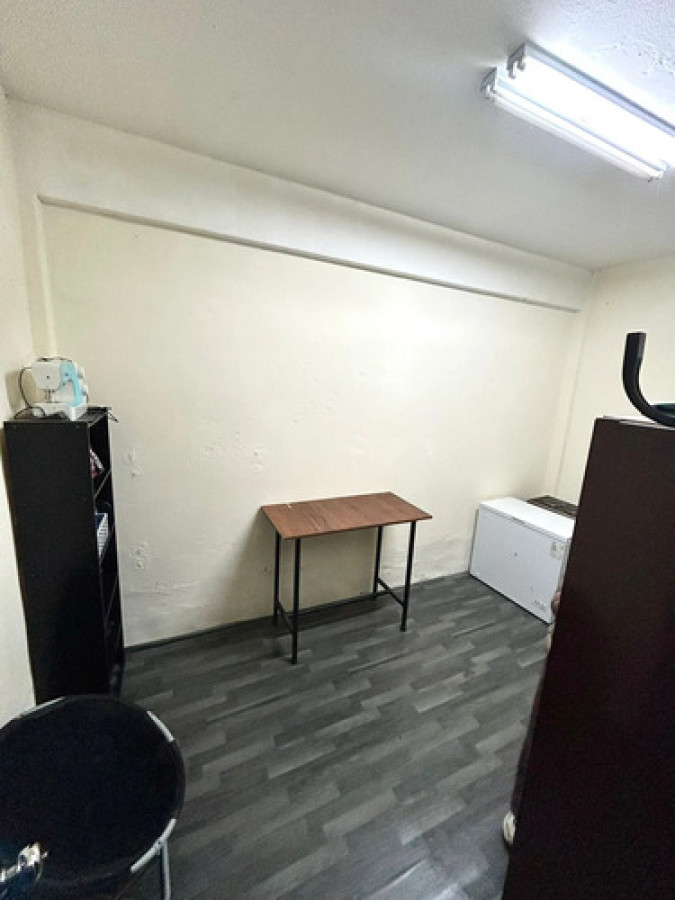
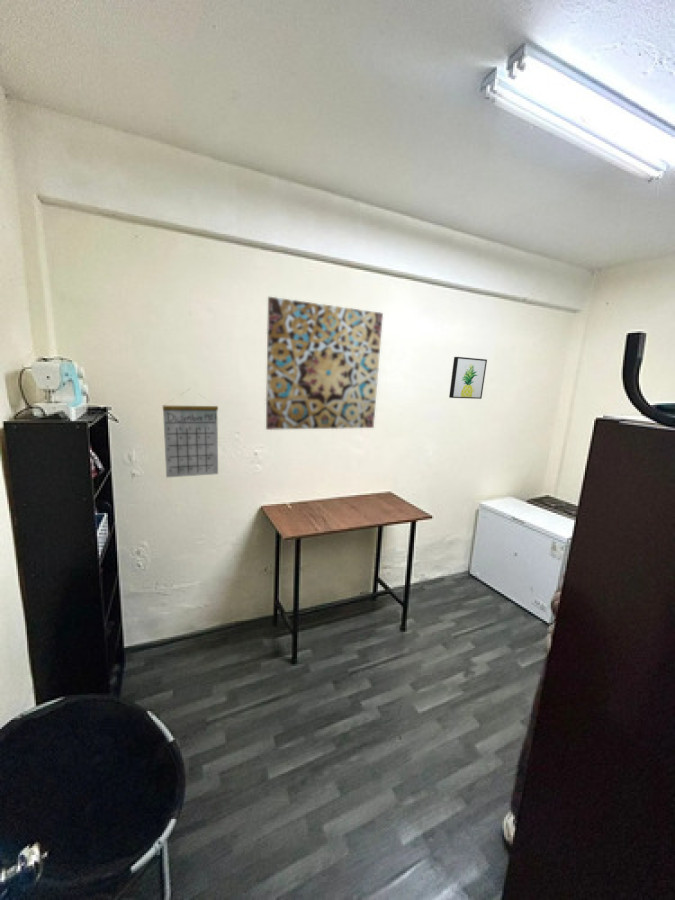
+ wall art (468, 378)
+ calendar (191, 433)
+ wall art (326, 369)
